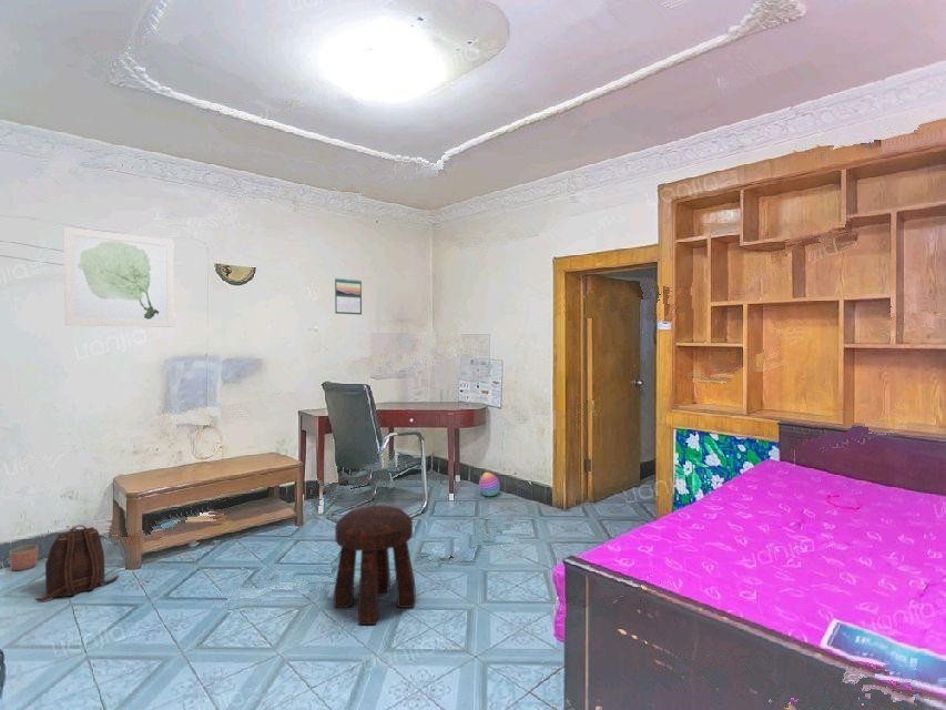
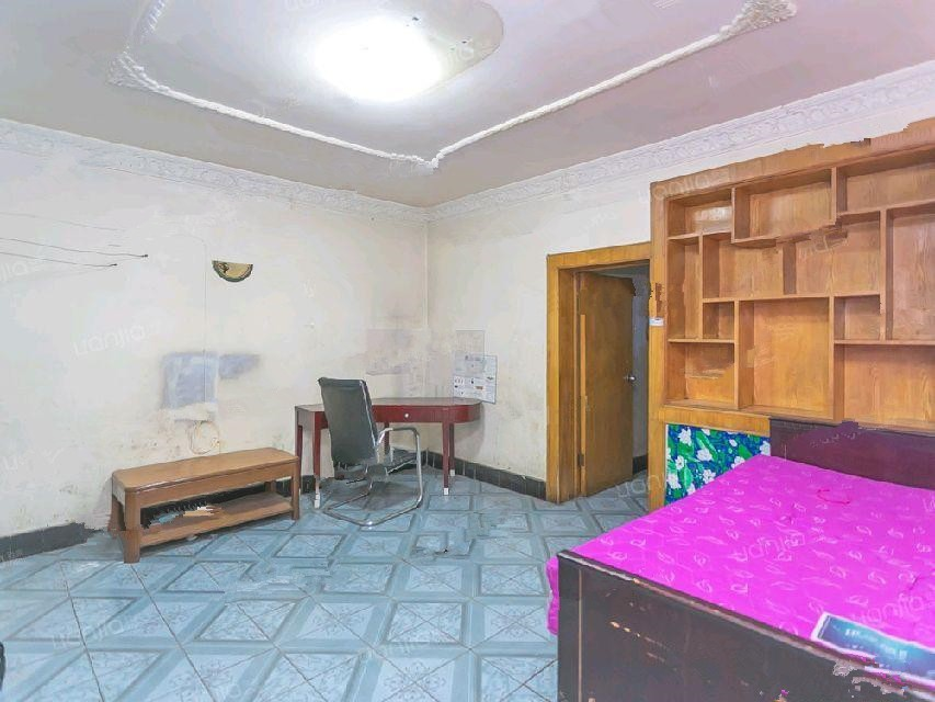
- stool (375, 558)
- calendar (348, 296)
- planter (23, 558)
- stacking toy (489, 484)
- backpack (74, 555)
- wall art (122, 280)
